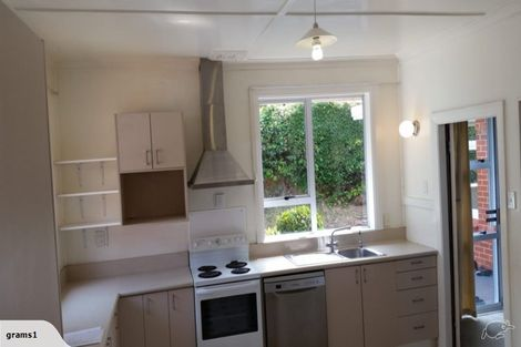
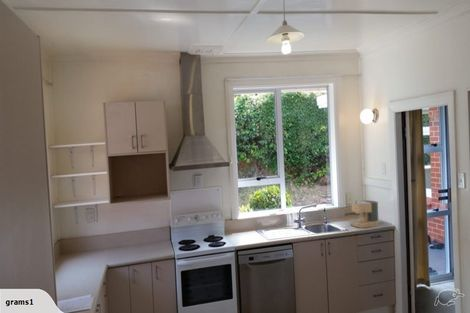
+ coffee maker (361, 213)
